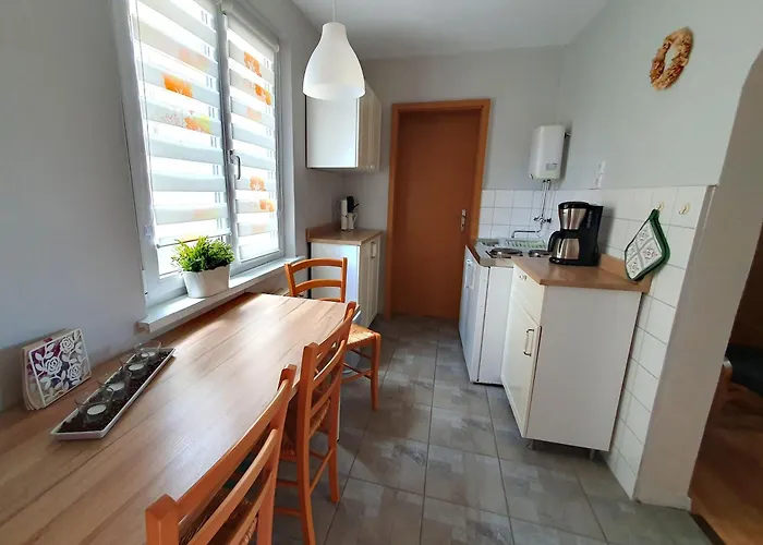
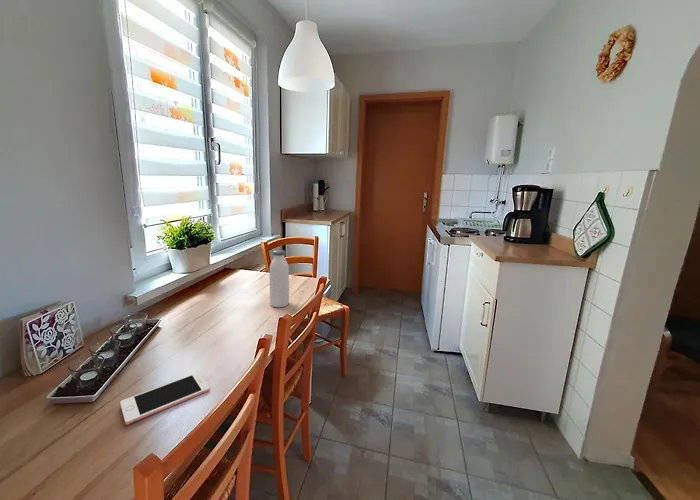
+ cell phone (167, 395)
+ water bottle (279, 277)
